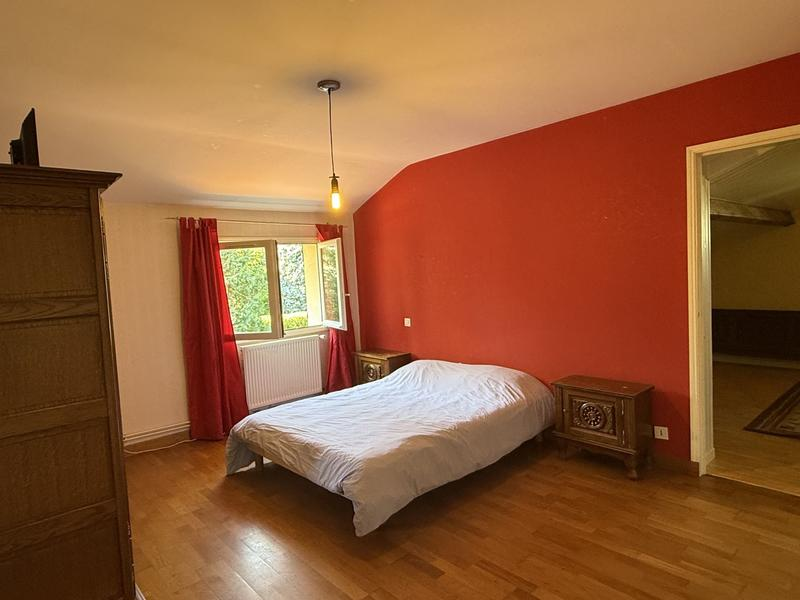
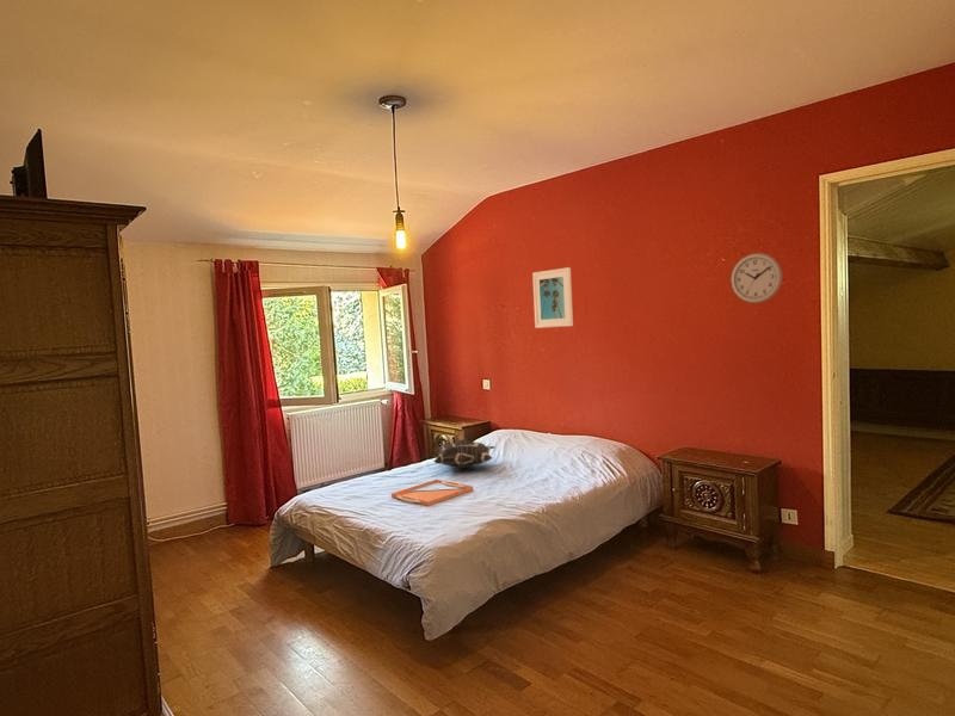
+ wall clock (754, 278)
+ serving tray (432, 490)
+ decorative pillow (464, 453)
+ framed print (552, 298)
